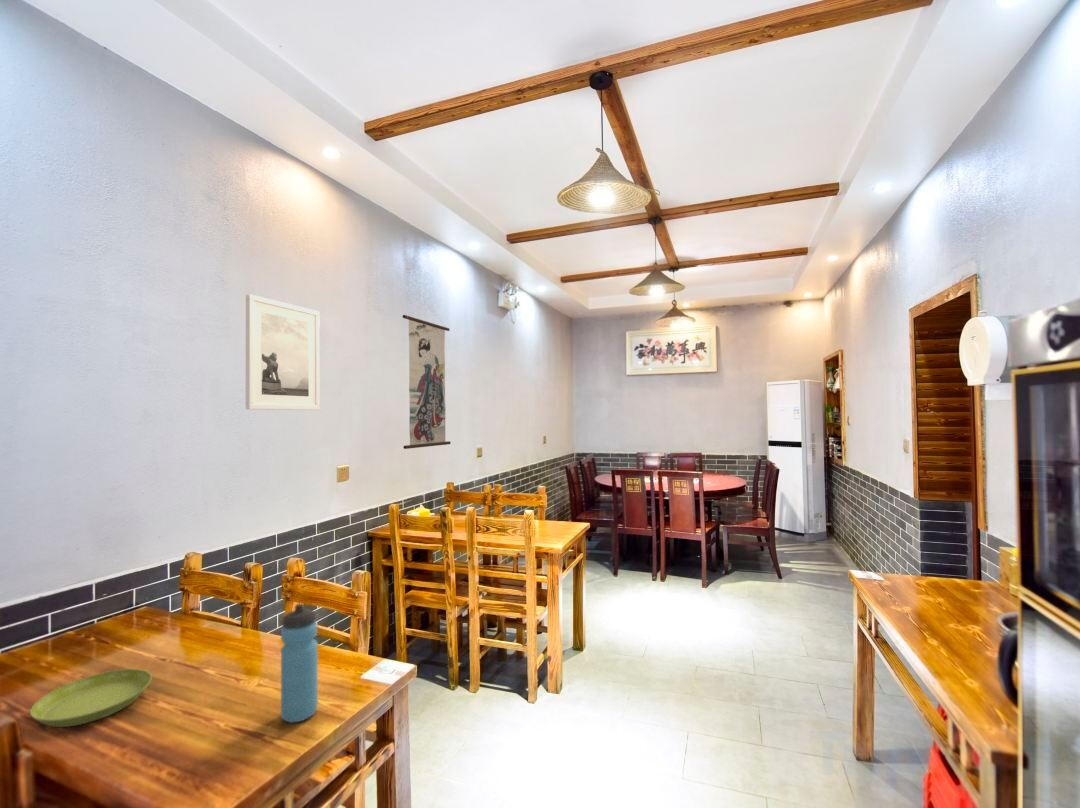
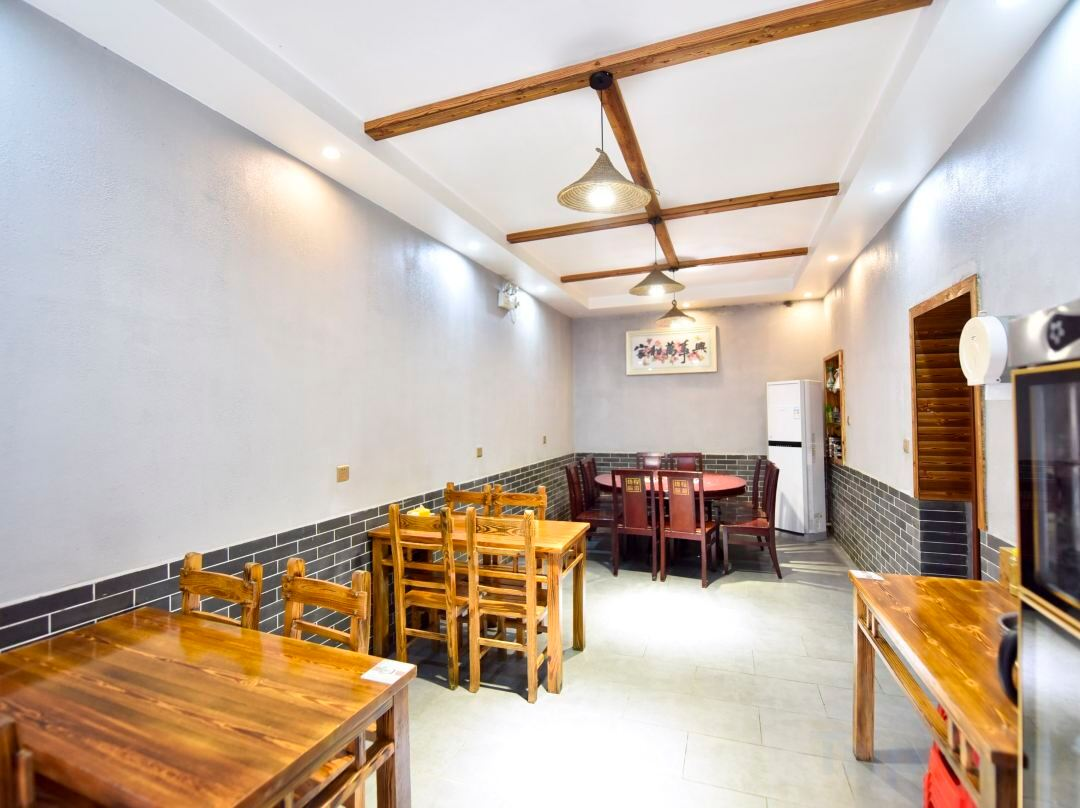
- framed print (285, 356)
- wall scroll (428, 374)
- water bottle (299, 659)
- saucer (94, 698)
